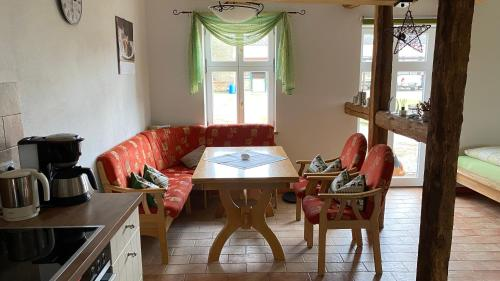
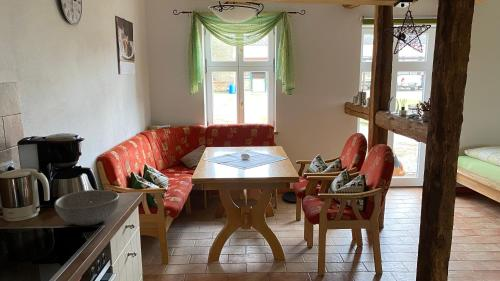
+ bowl (88, 210)
